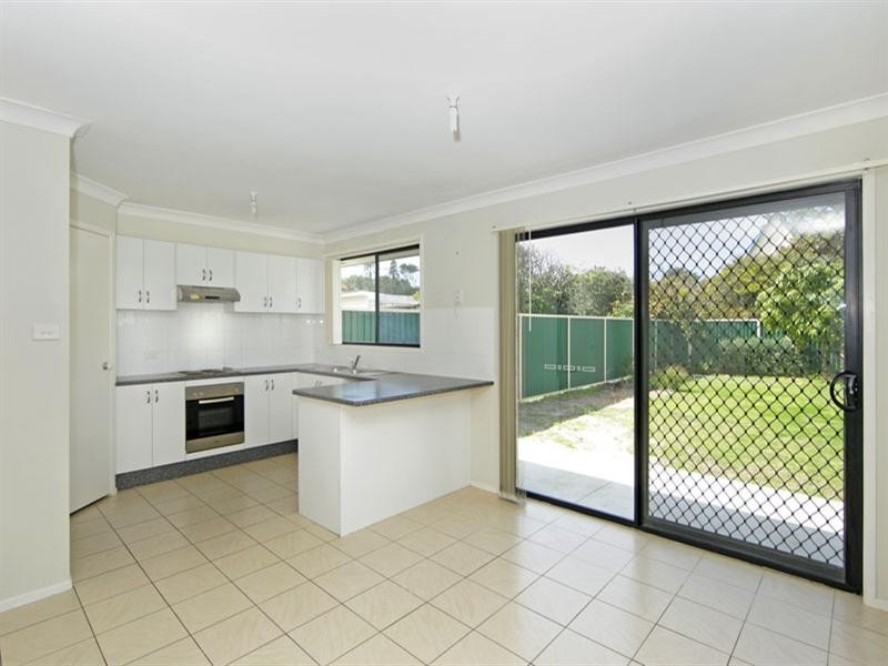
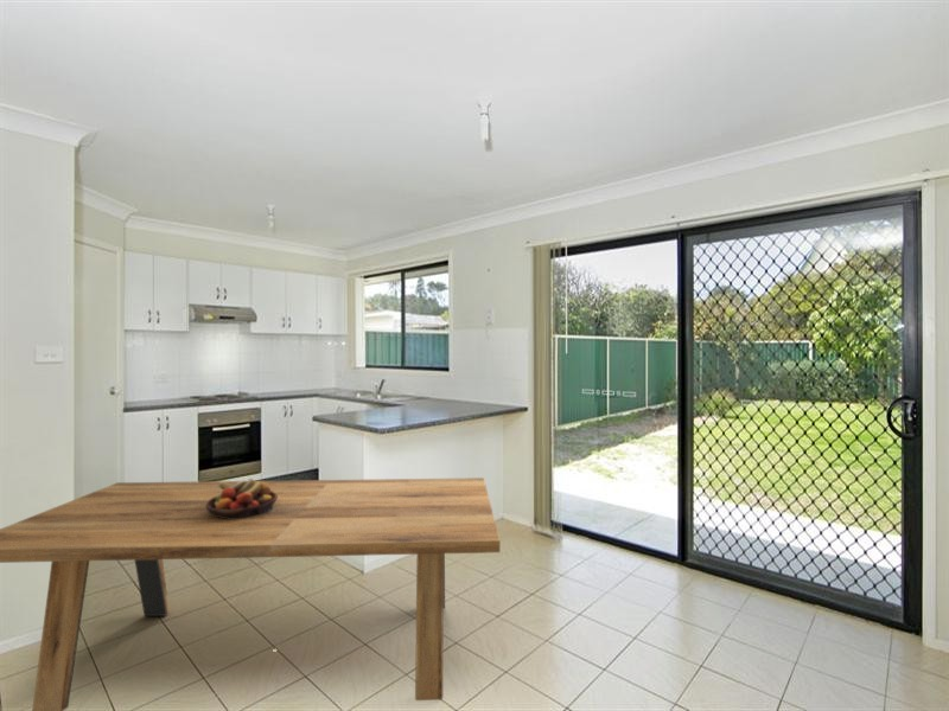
+ fruit bowl (241, 495)
+ dining table (274, 556)
